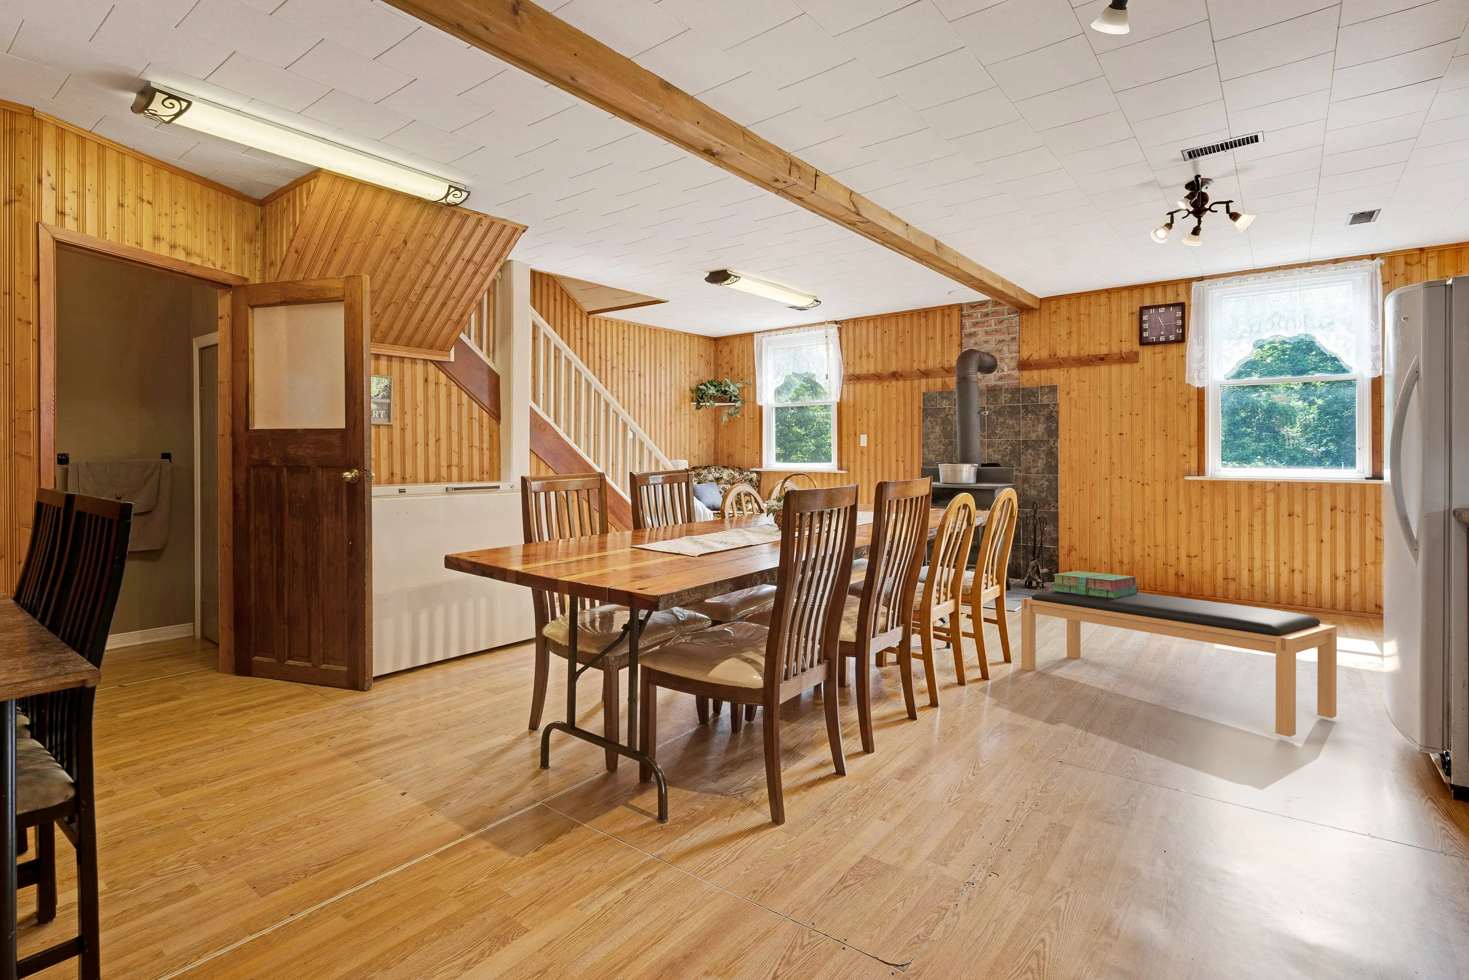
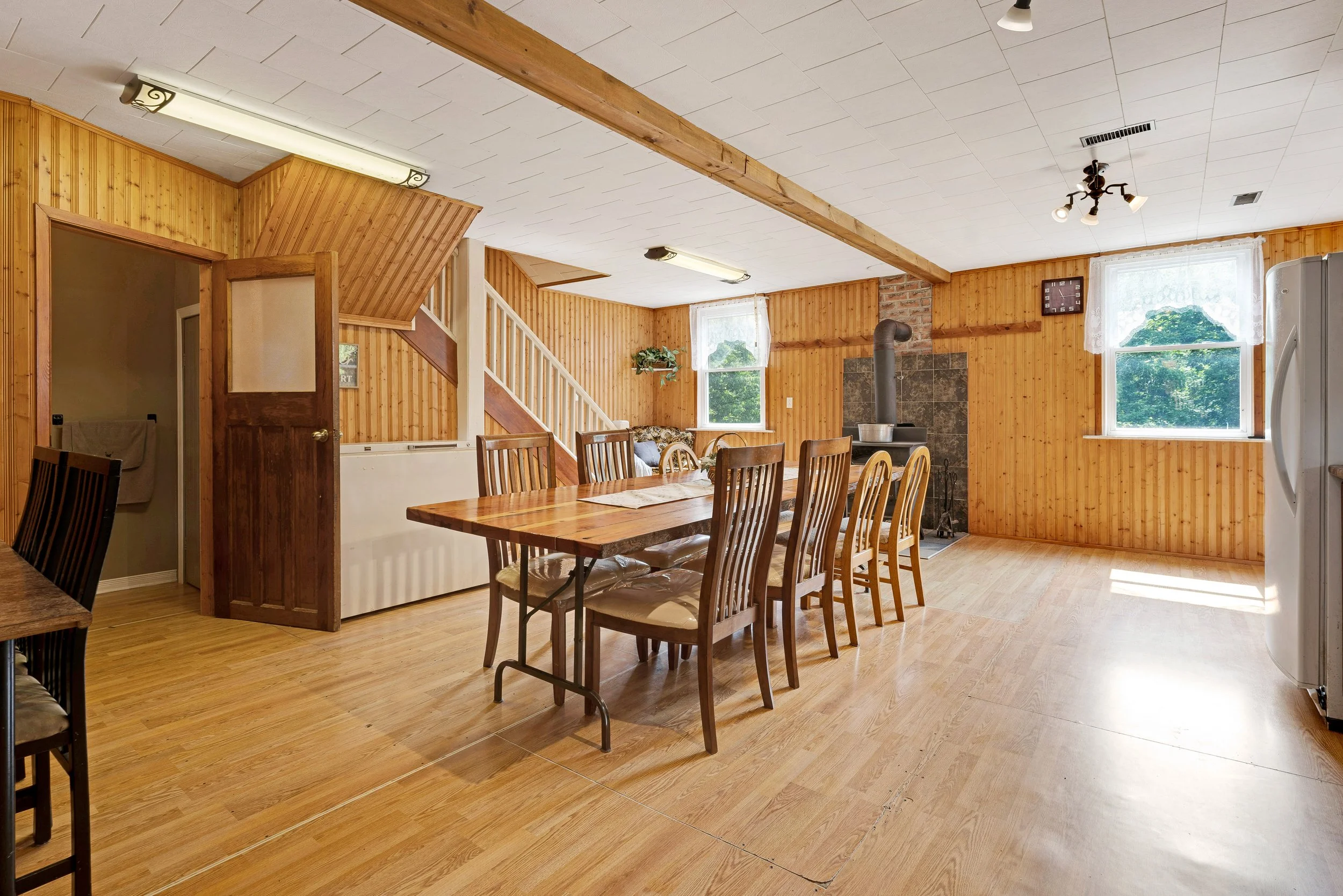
- bench (1163, 634)
- stack of books (1094, 583)
